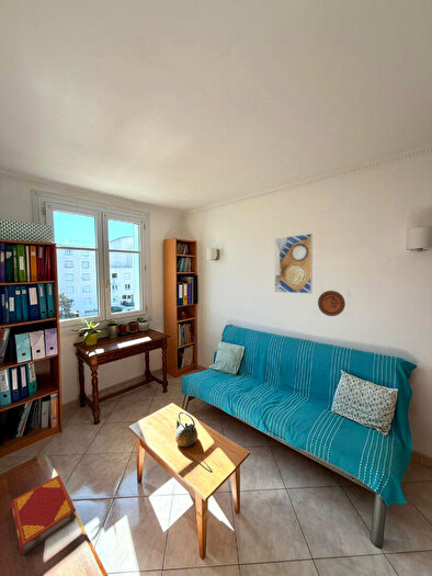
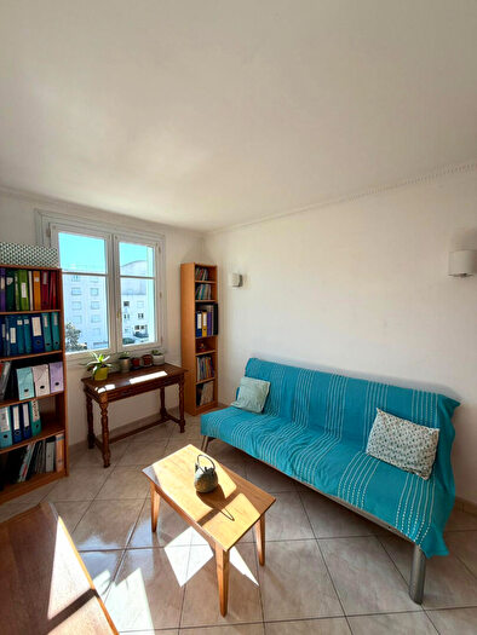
- hardback book (43, 509)
- decorative plate (330, 303)
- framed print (292, 264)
